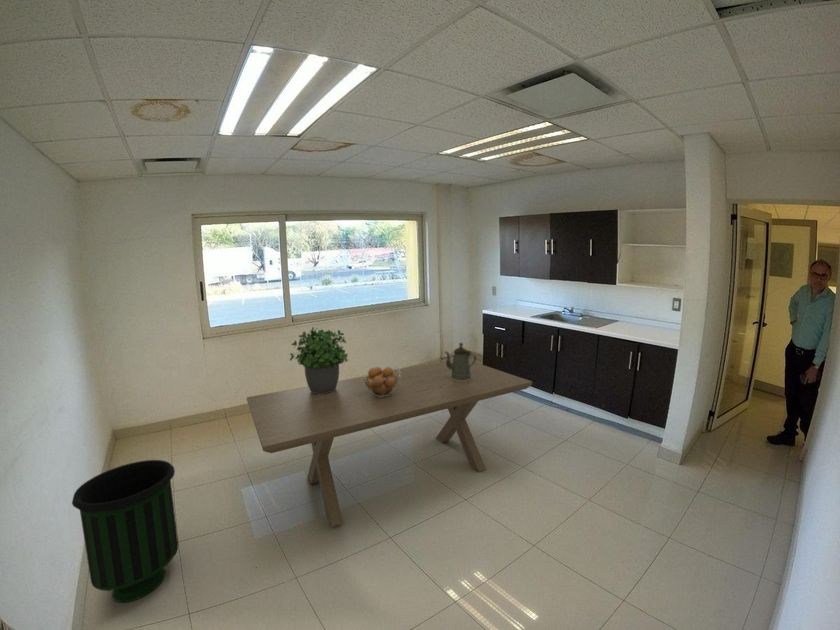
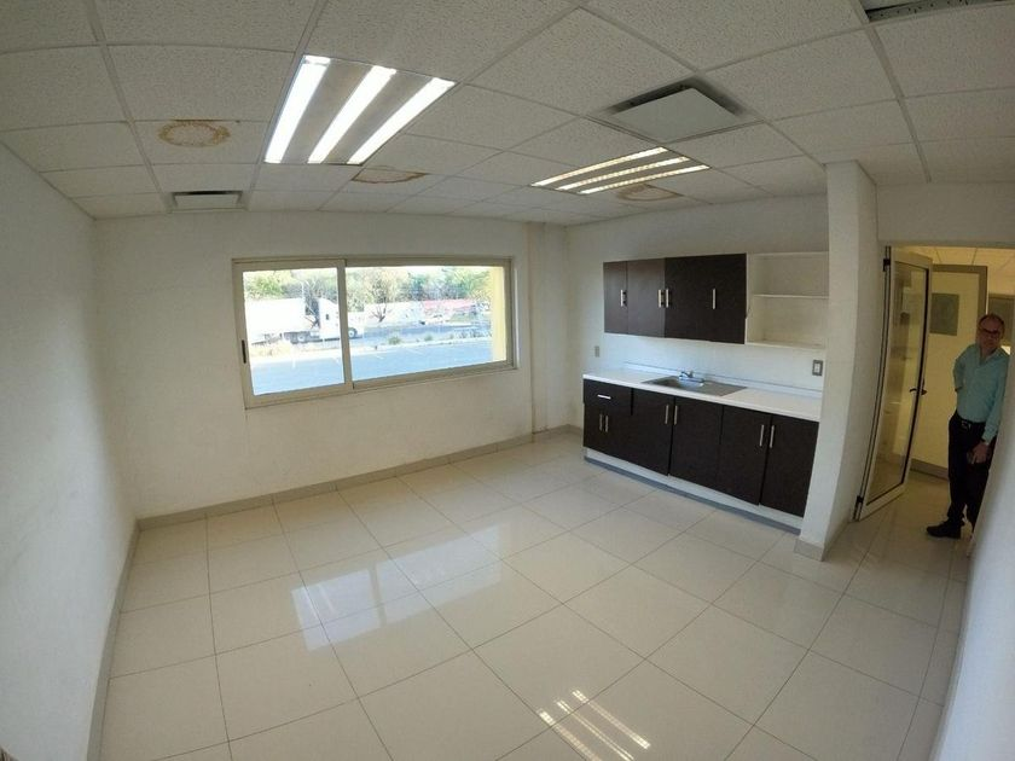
- potted plant (320, 358)
- dining table (392, 422)
- trash can (133, 532)
- fruit basket (381, 380)
- coffee pot (460, 359)
